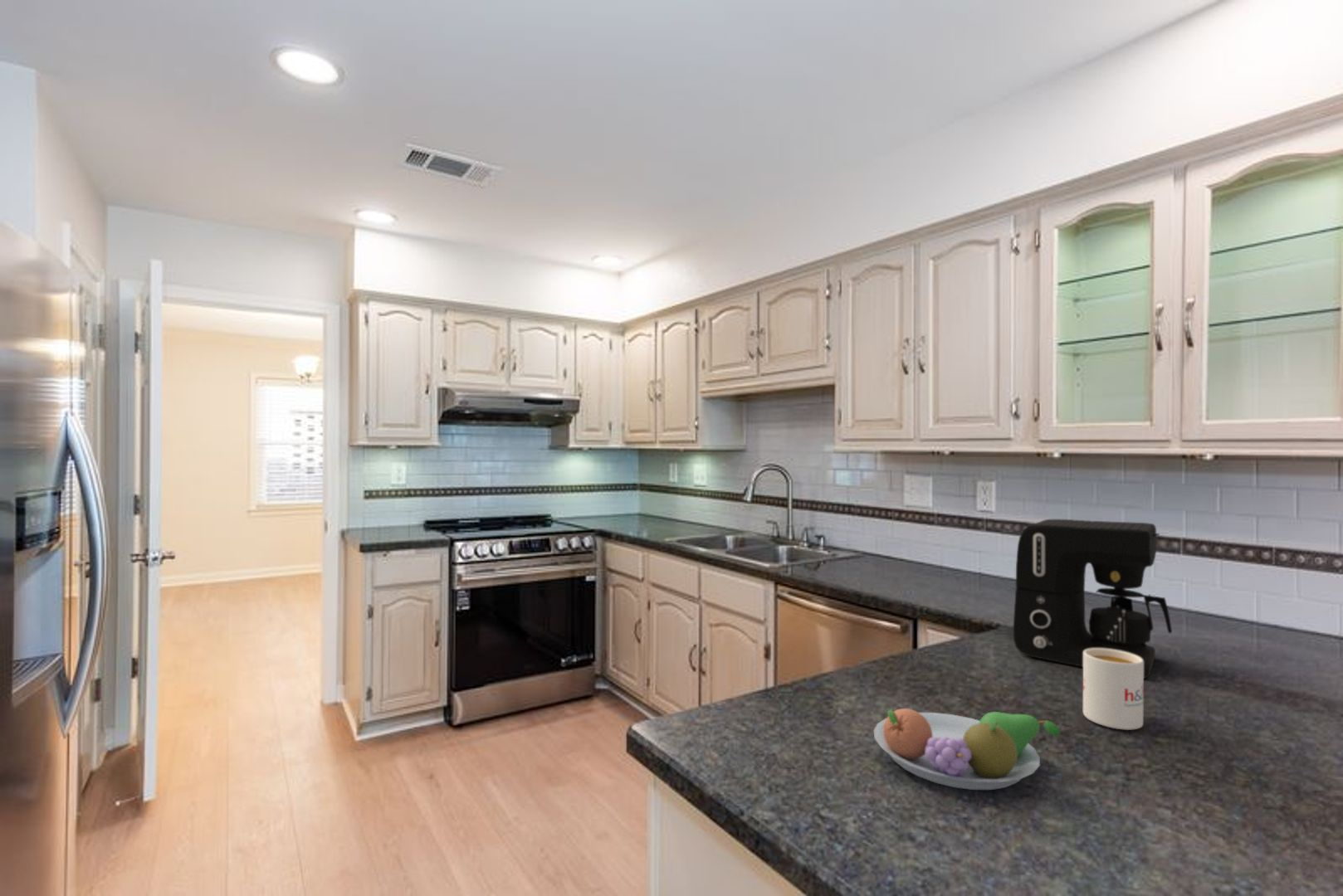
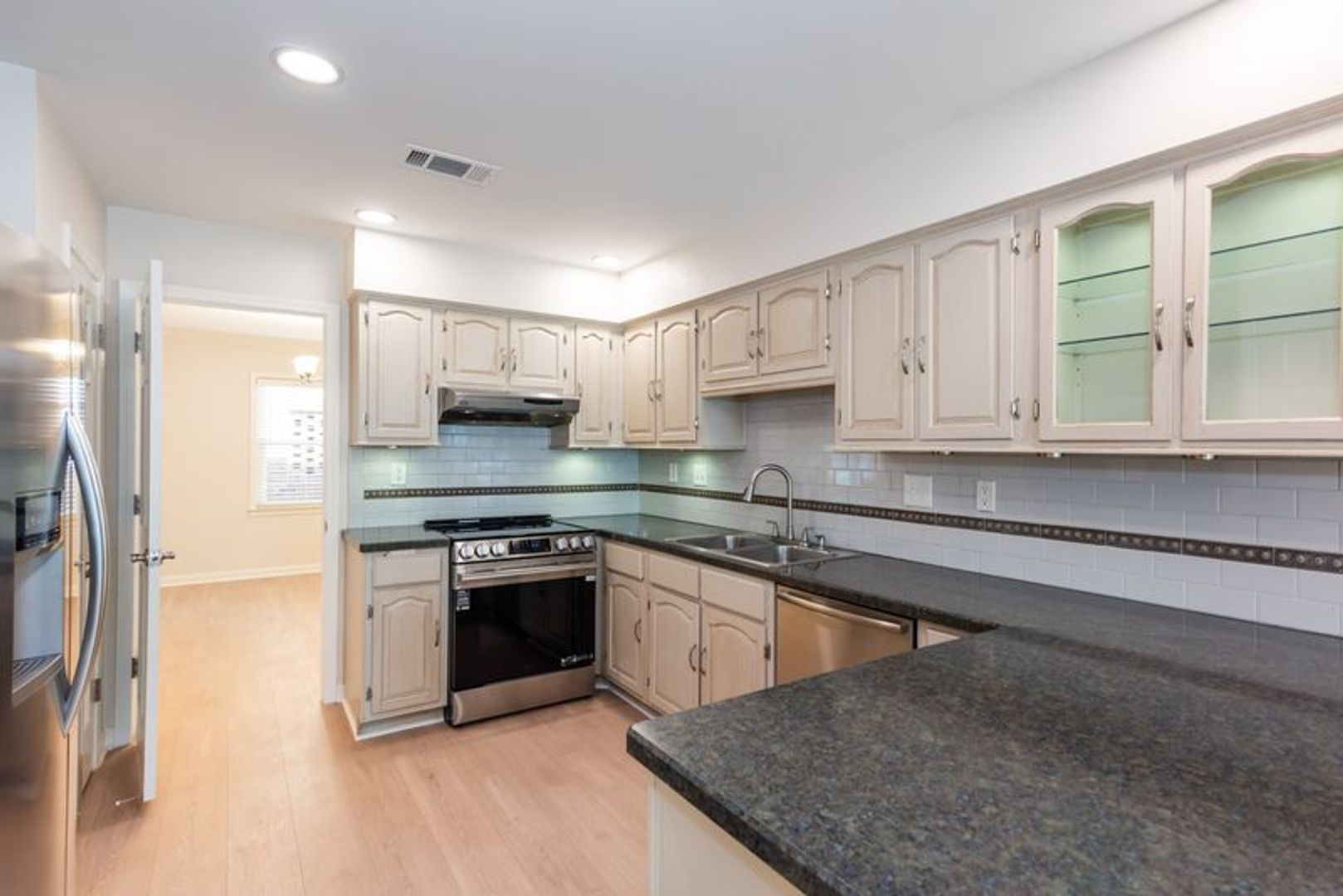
- mug (1112, 684)
- coffee maker (1096, 591)
- fruit bowl (960, 729)
